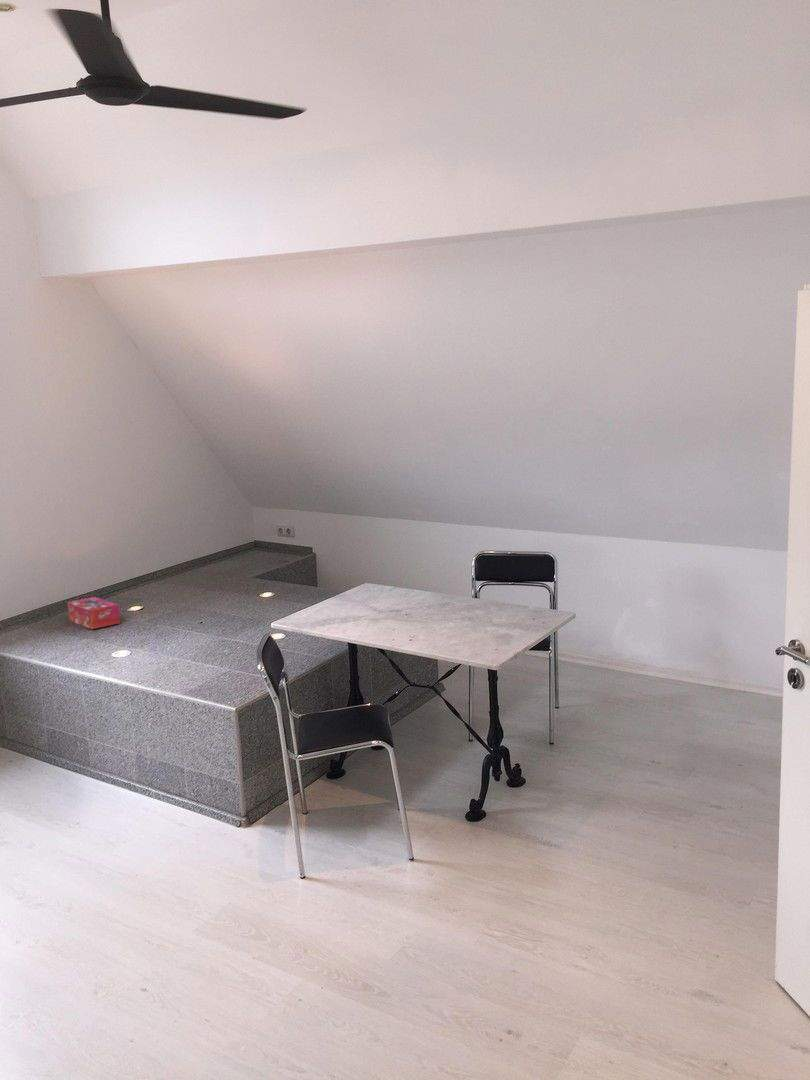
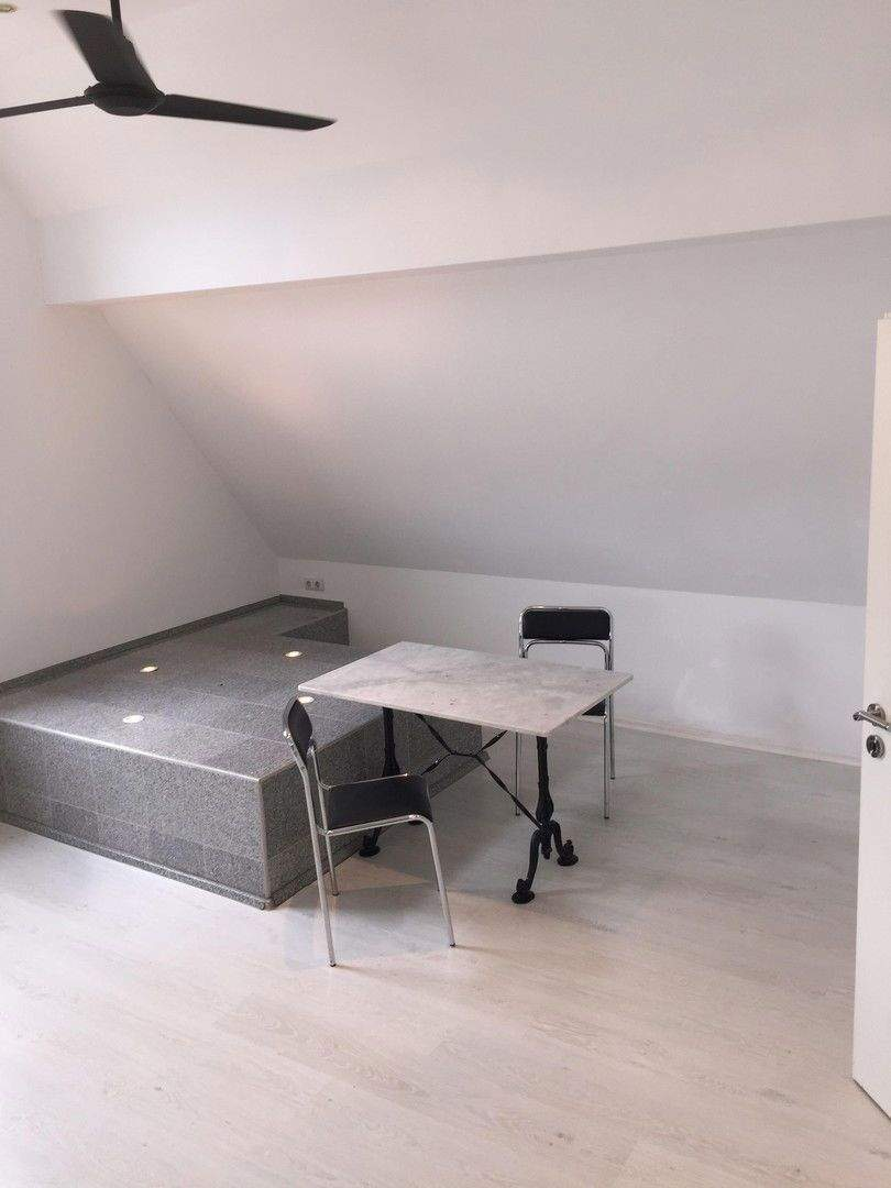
- tissue box (93, 612)
